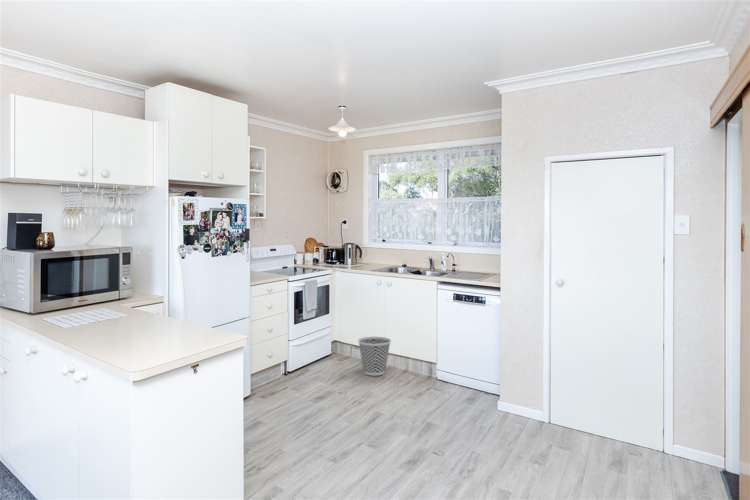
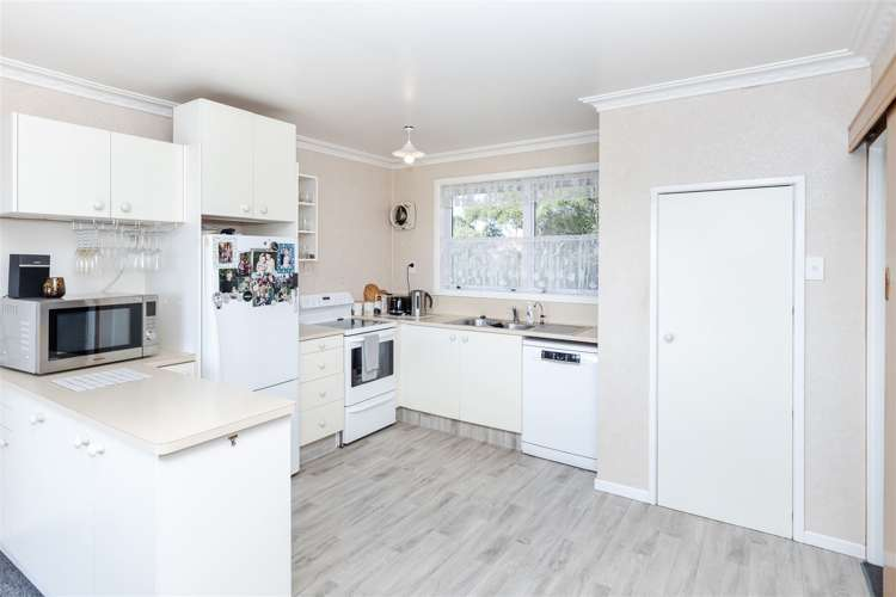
- wastebasket (374, 356)
